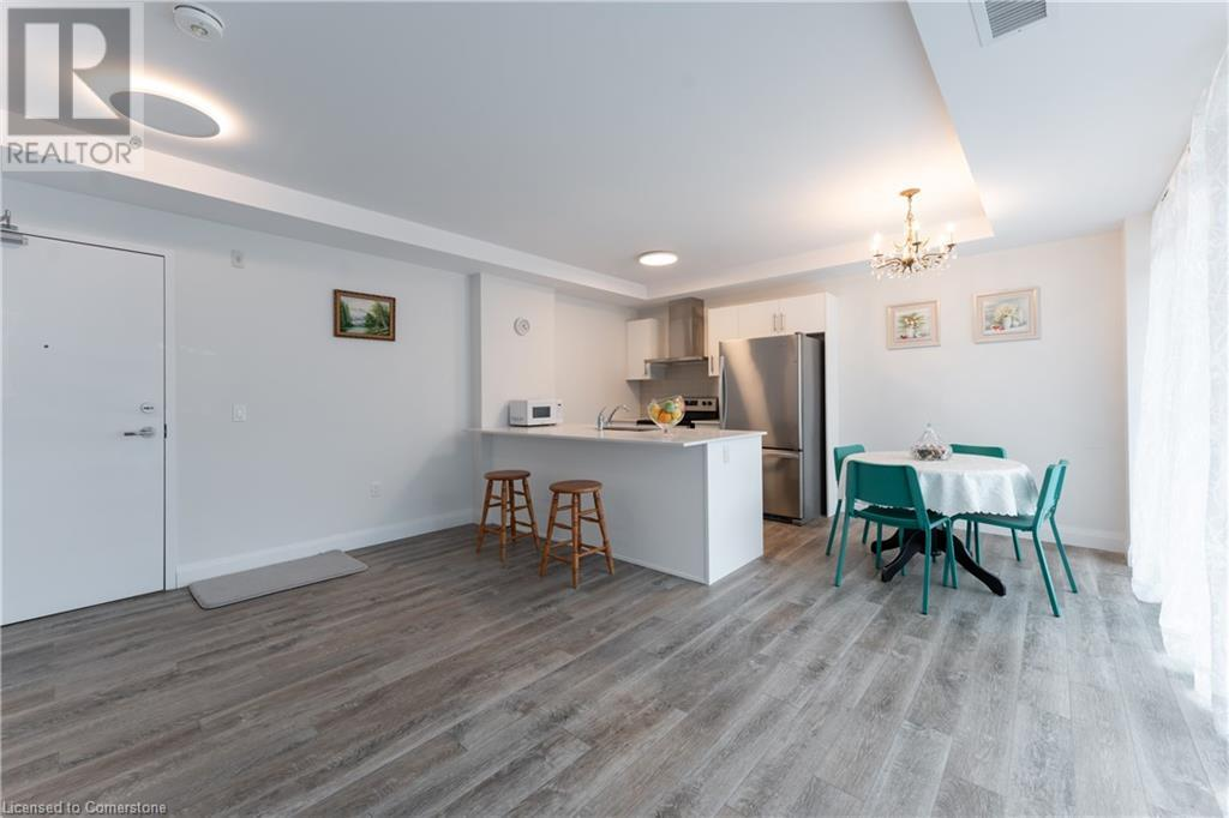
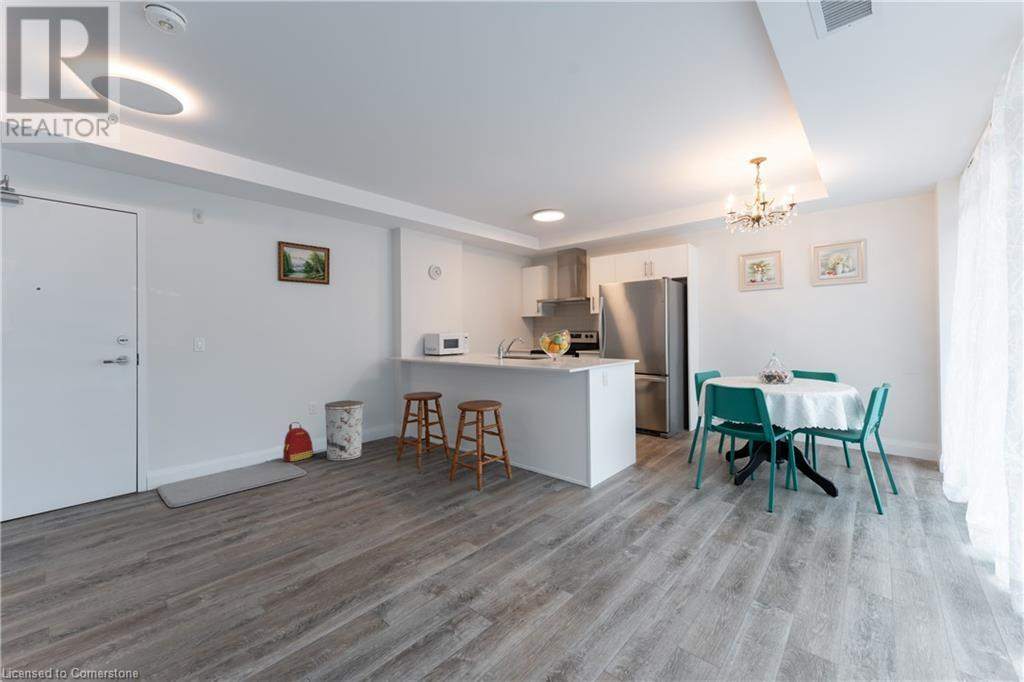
+ trash can (344, 428)
+ backpack (297, 440)
